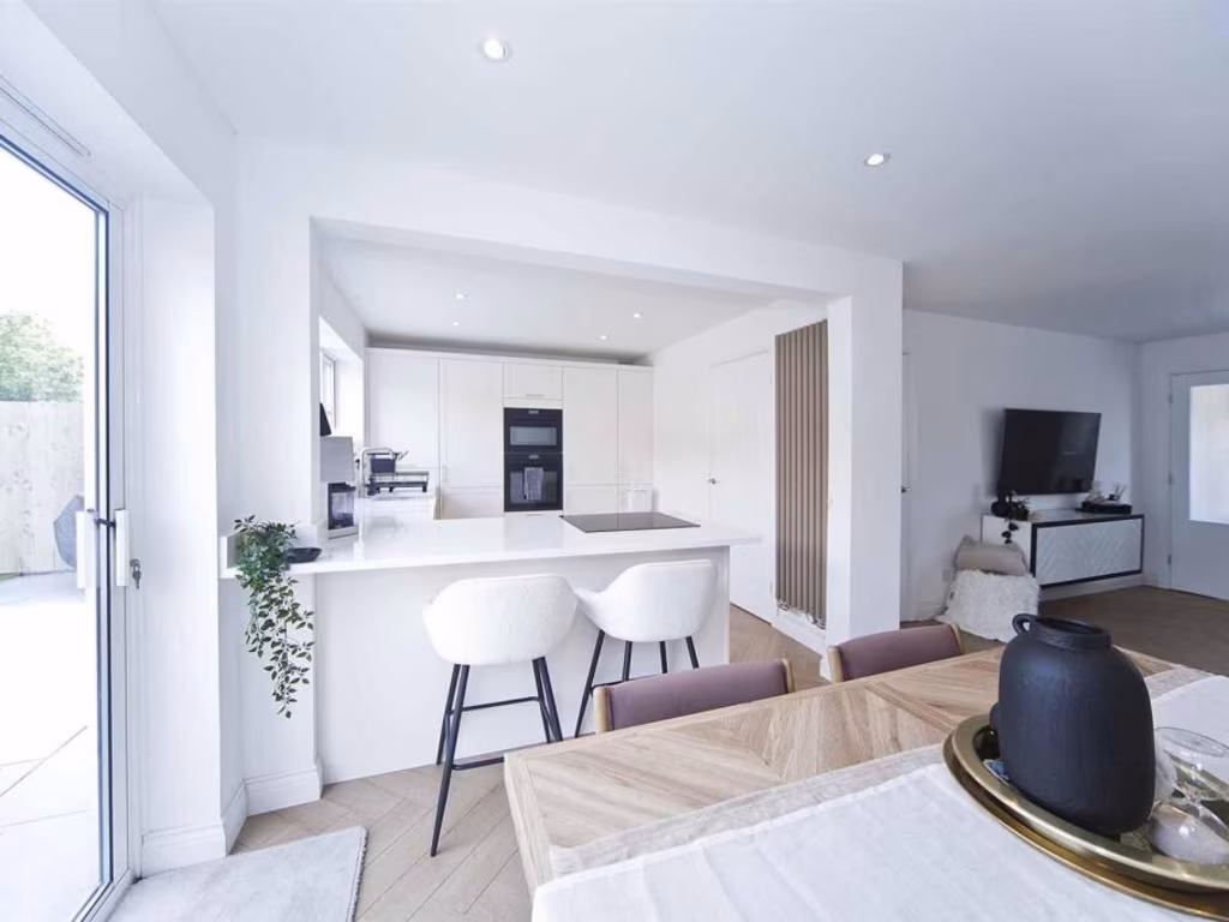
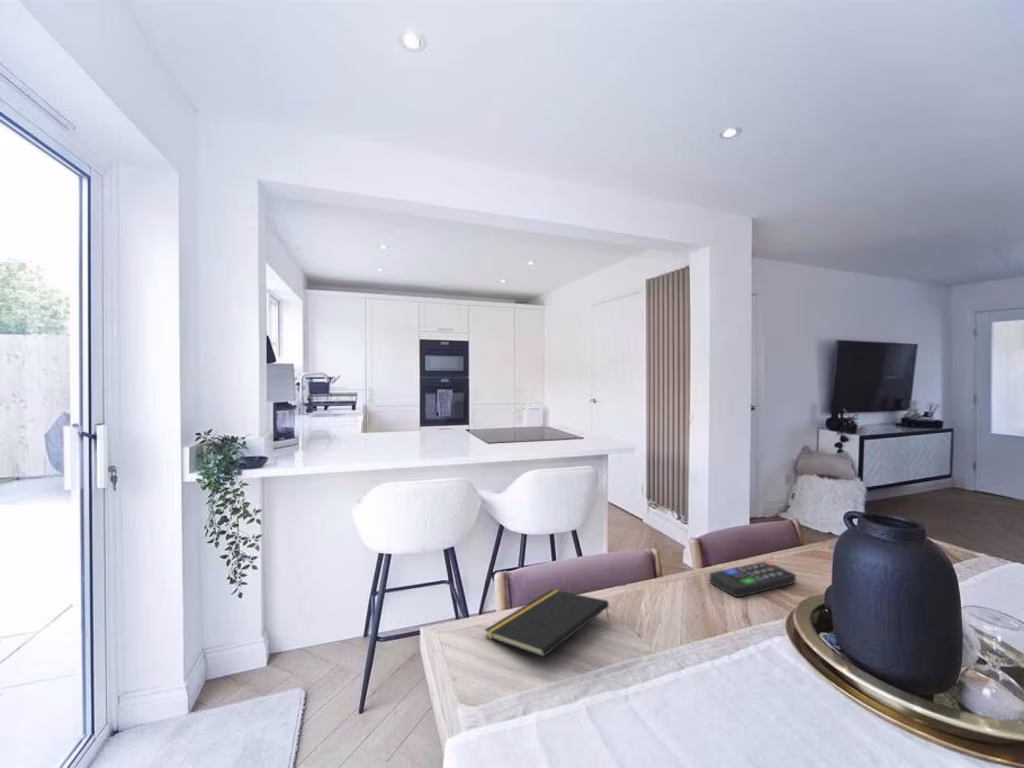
+ remote control (752, 577)
+ notepad (548, 618)
